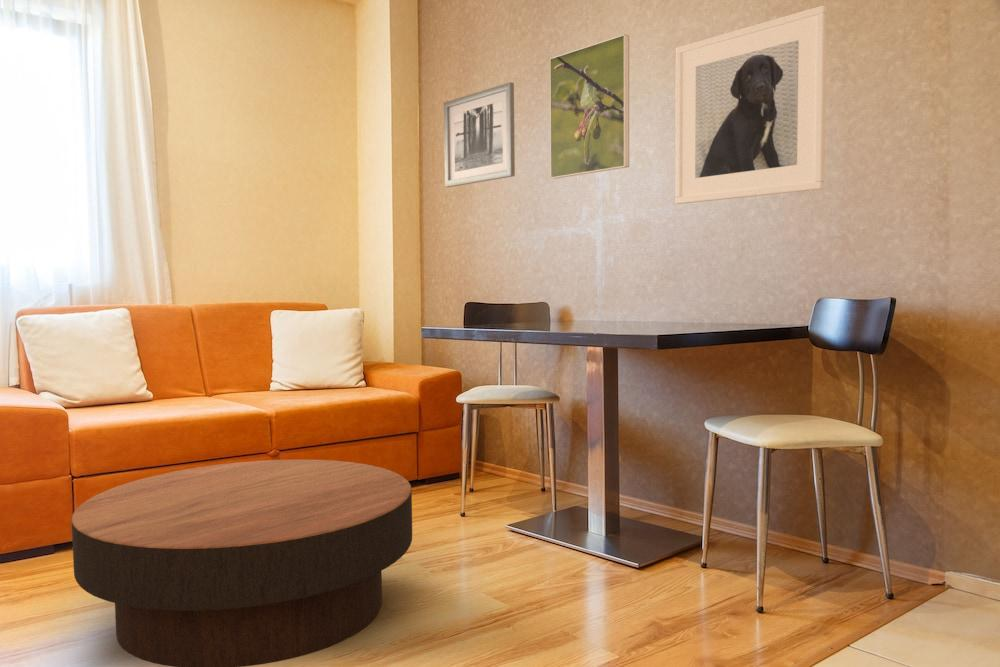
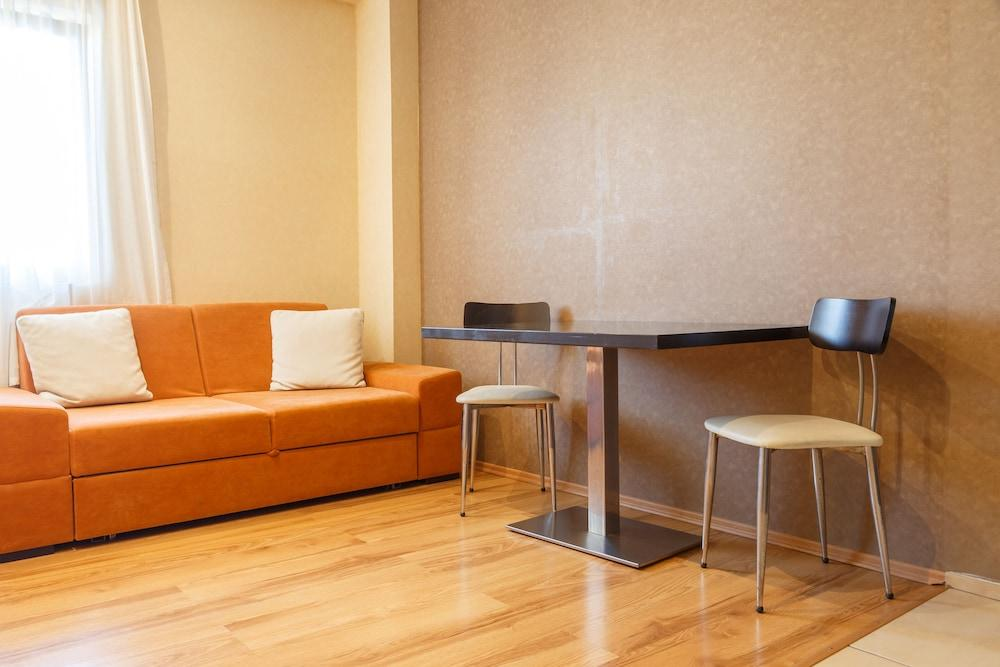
- coffee table (253, 552)
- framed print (744, 113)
- wall art (477, 137)
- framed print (587, 110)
